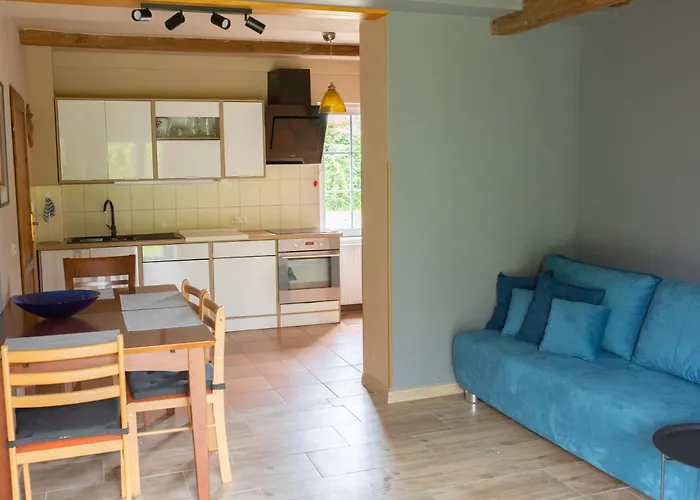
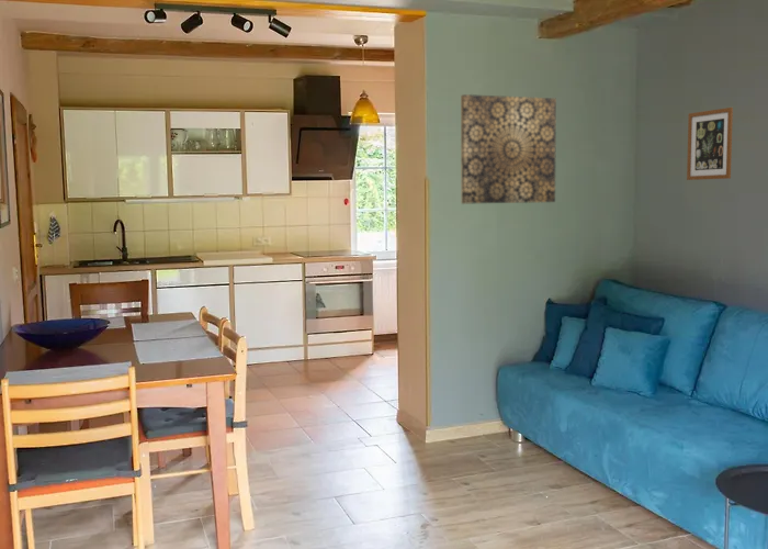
+ wall art (709, 145)
+ wall art (509, 149)
